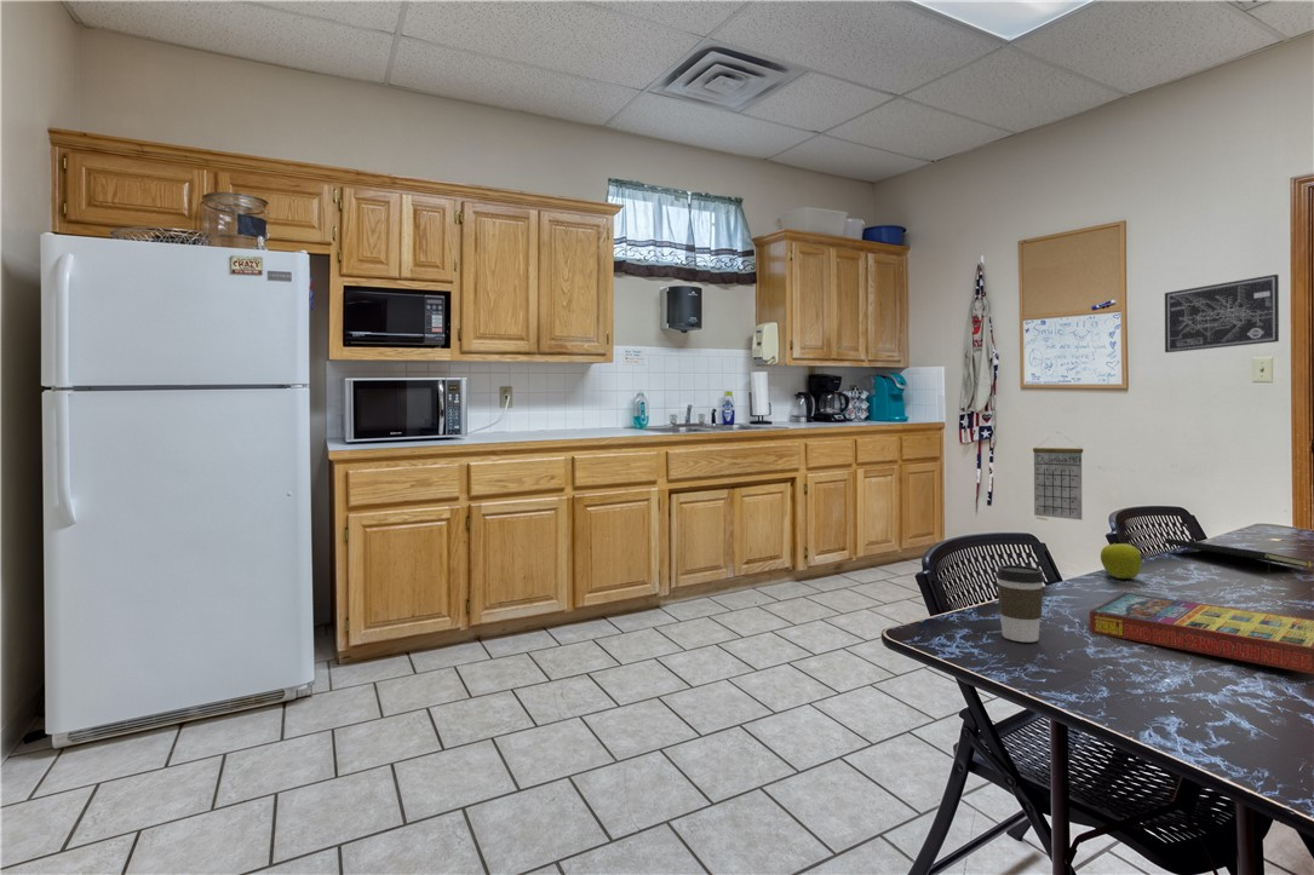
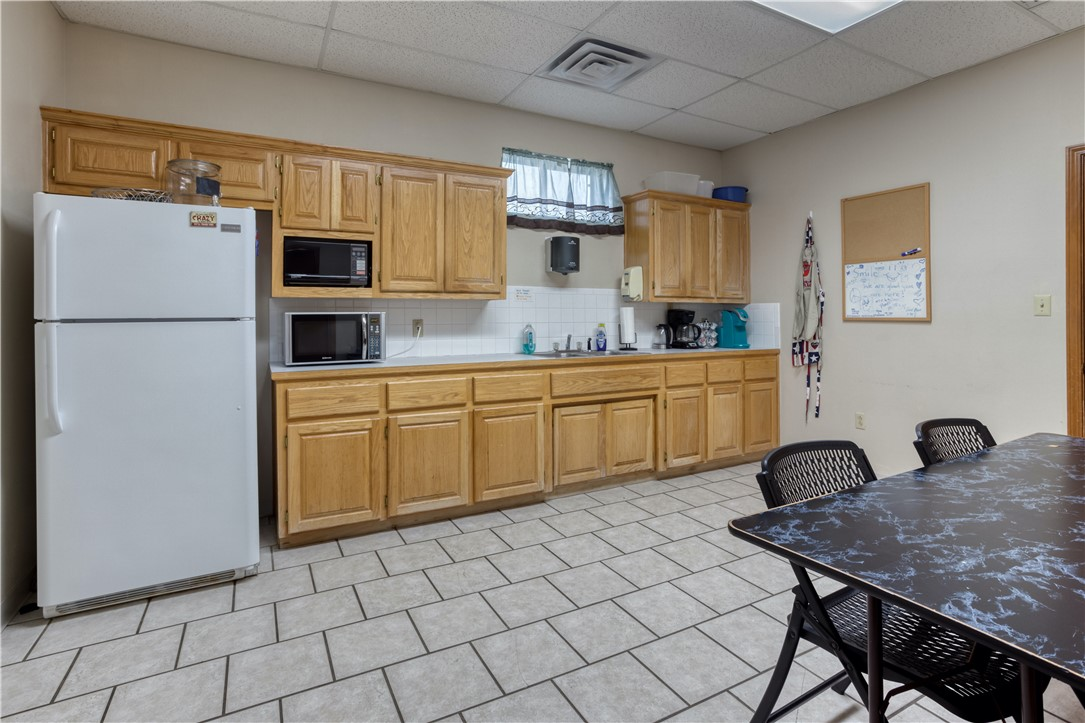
- game compilation box (1207, 627)
- fruit (1120, 559)
- notepad (1235, 552)
- coffee cup (1020, 603)
- calendar (1057, 474)
- wall art (1218, 316)
